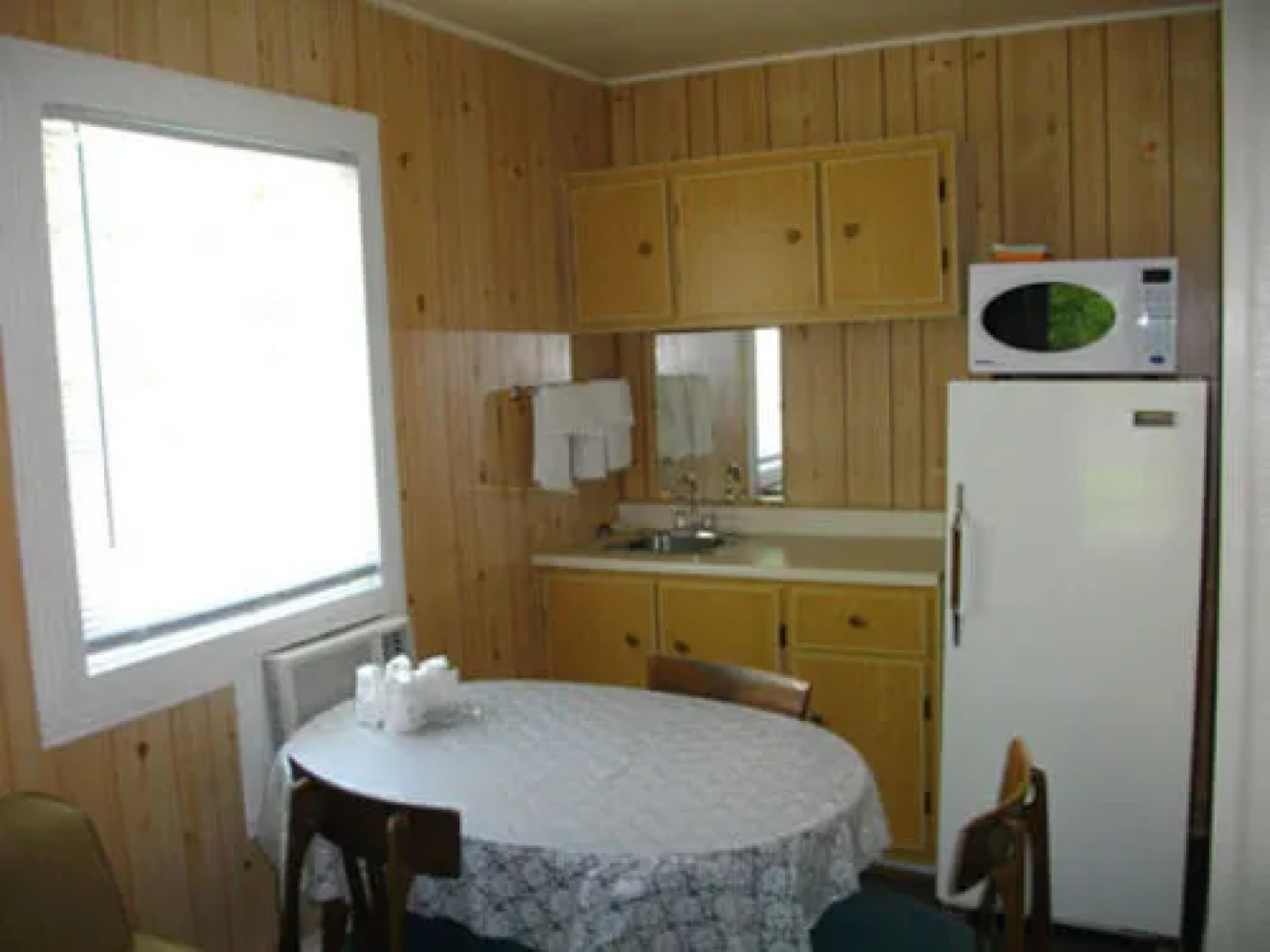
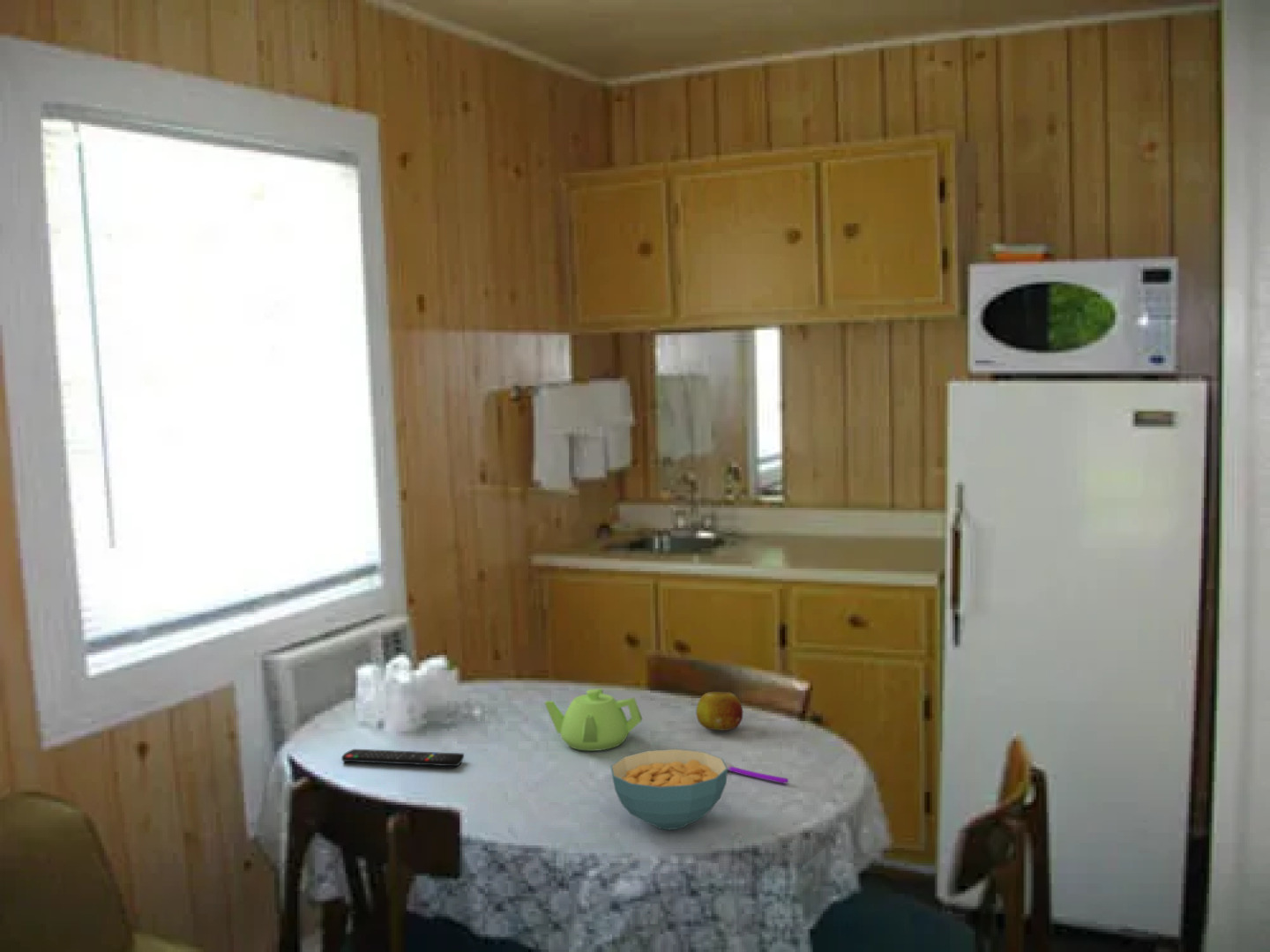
+ teapot (594, 717)
+ fruit (719, 711)
+ cereal bowl (669, 795)
+ spoon (741, 770)
+ remote control (401, 758)
